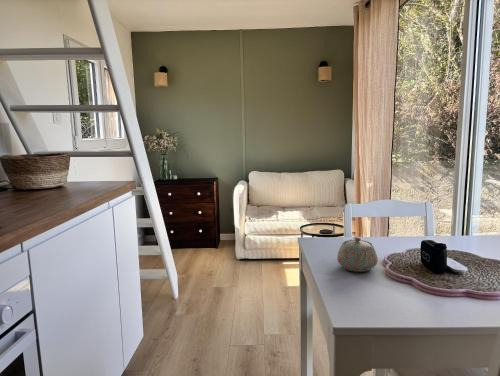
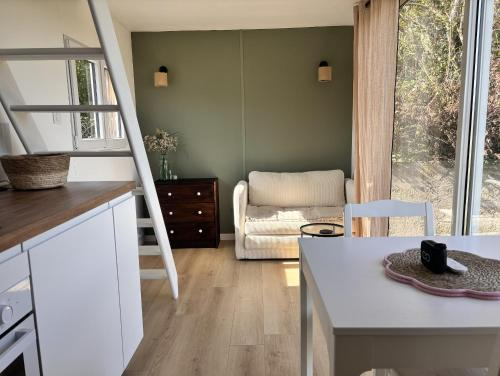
- teapot (357, 253)
